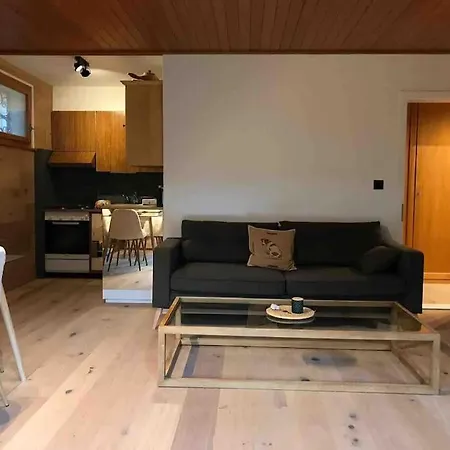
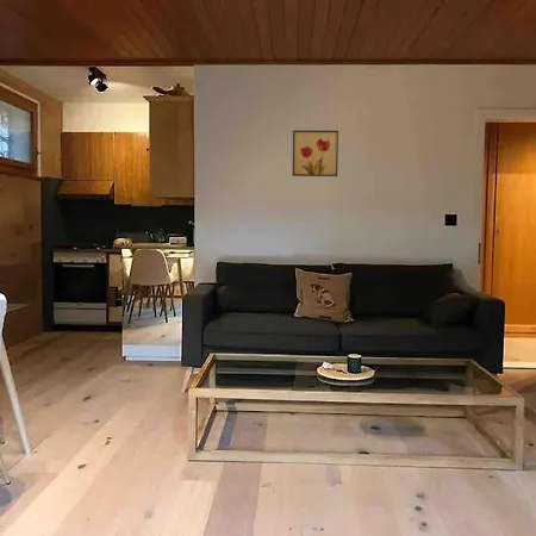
+ wall art (314, 152)
